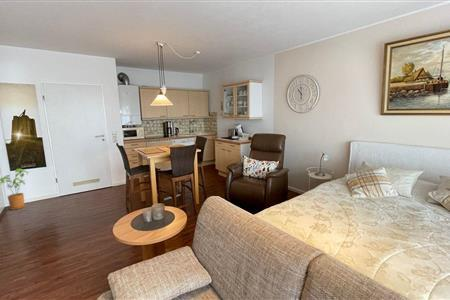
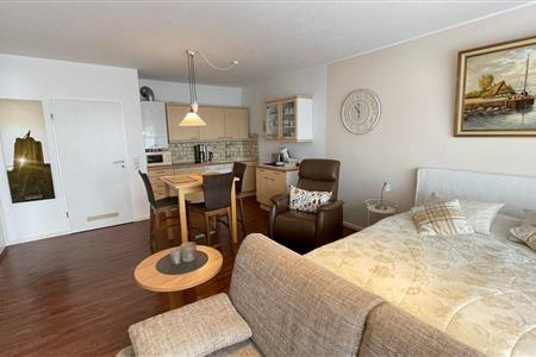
- house plant (15, 188)
